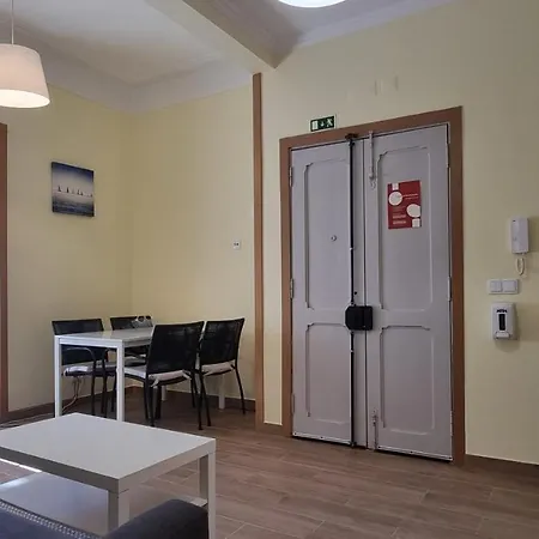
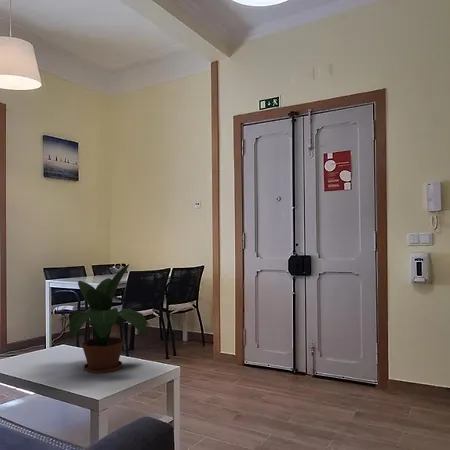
+ potted plant (102, 316)
